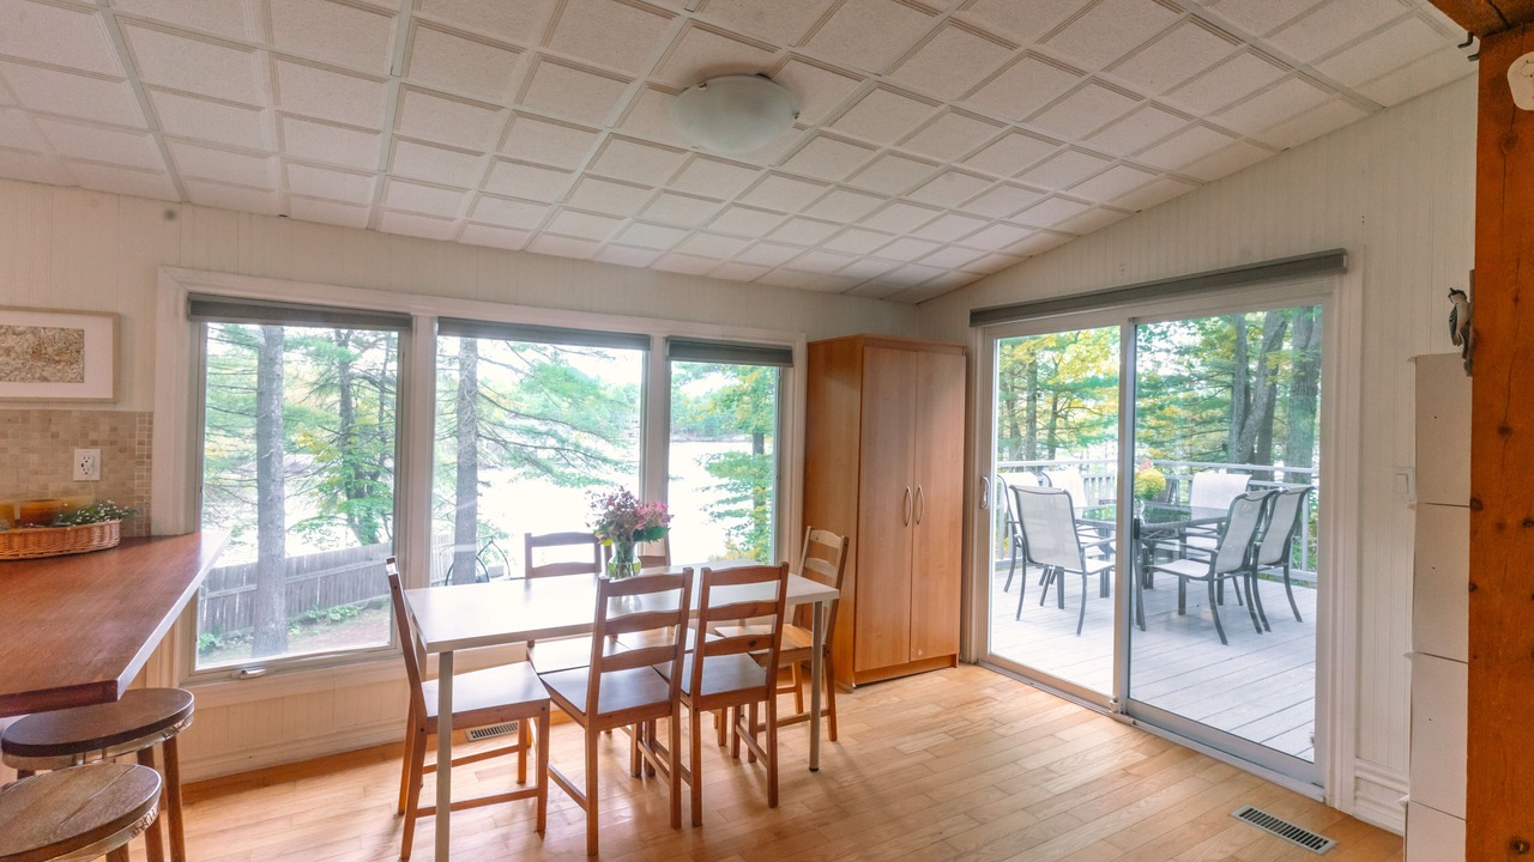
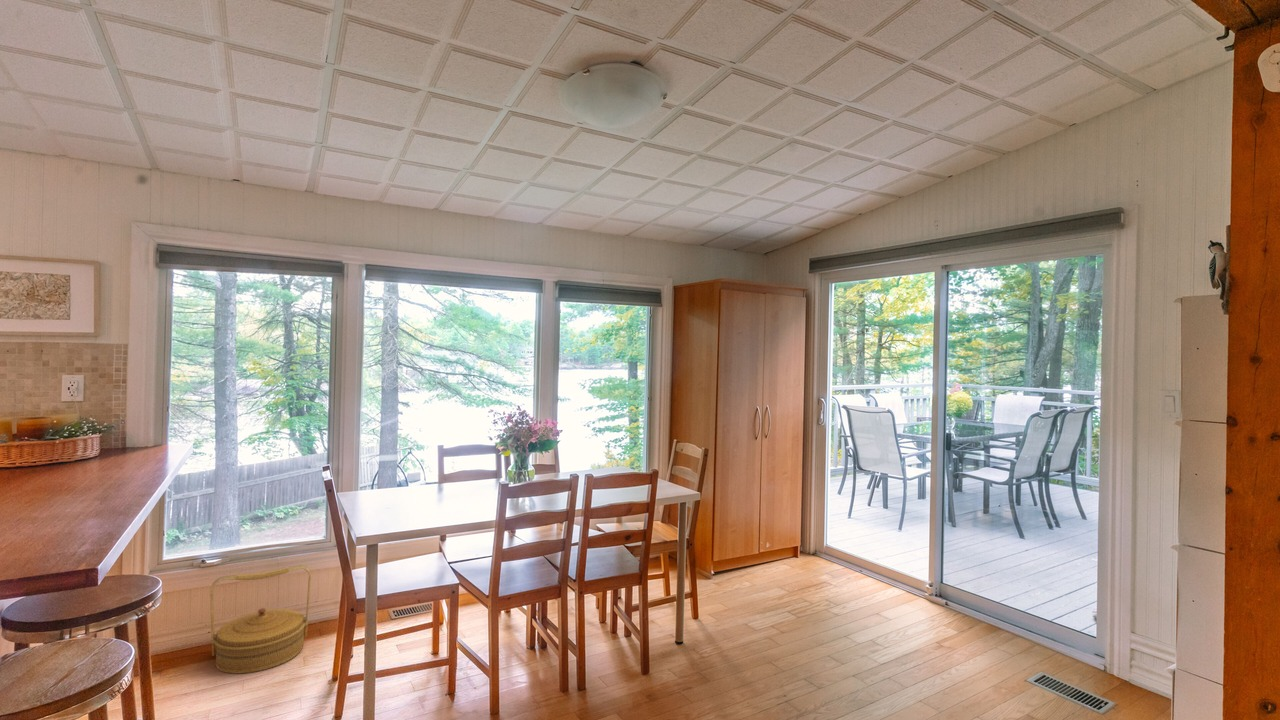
+ woven basket (262, 612)
